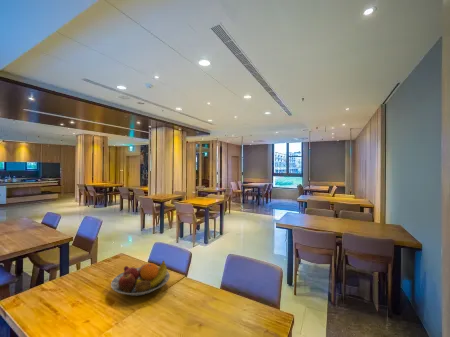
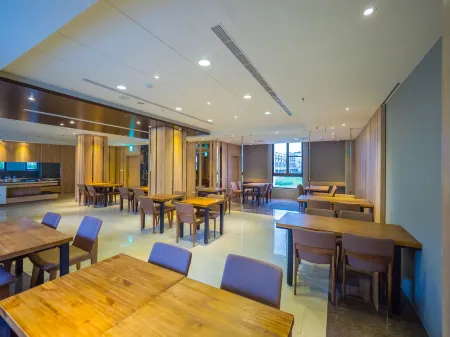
- fruit bowl (141, 276)
